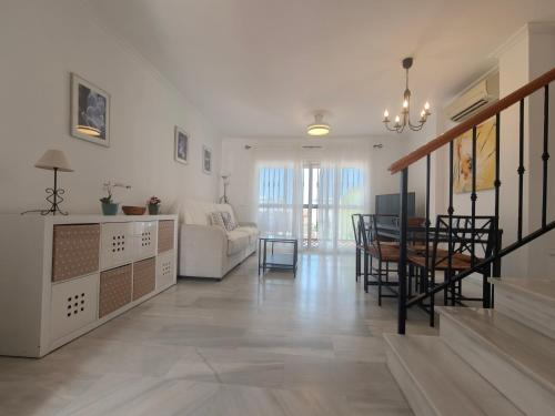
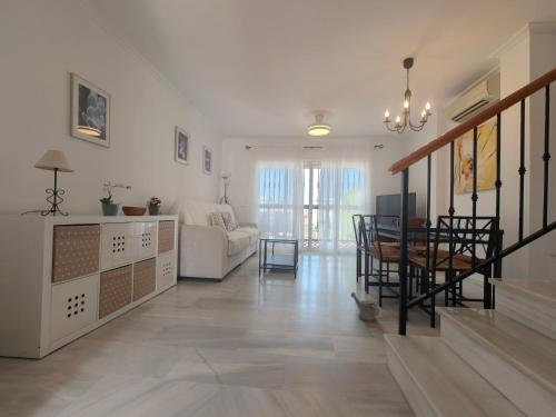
+ watering can (364, 307)
